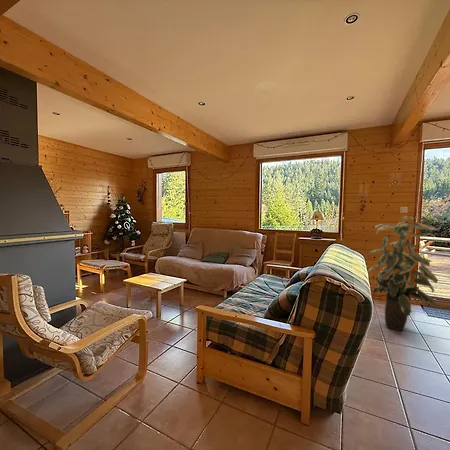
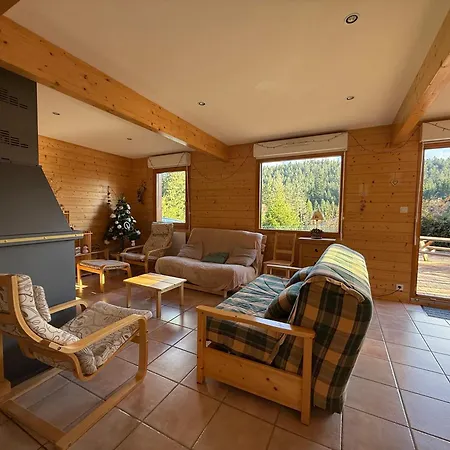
- indoor plant (402, 273)
